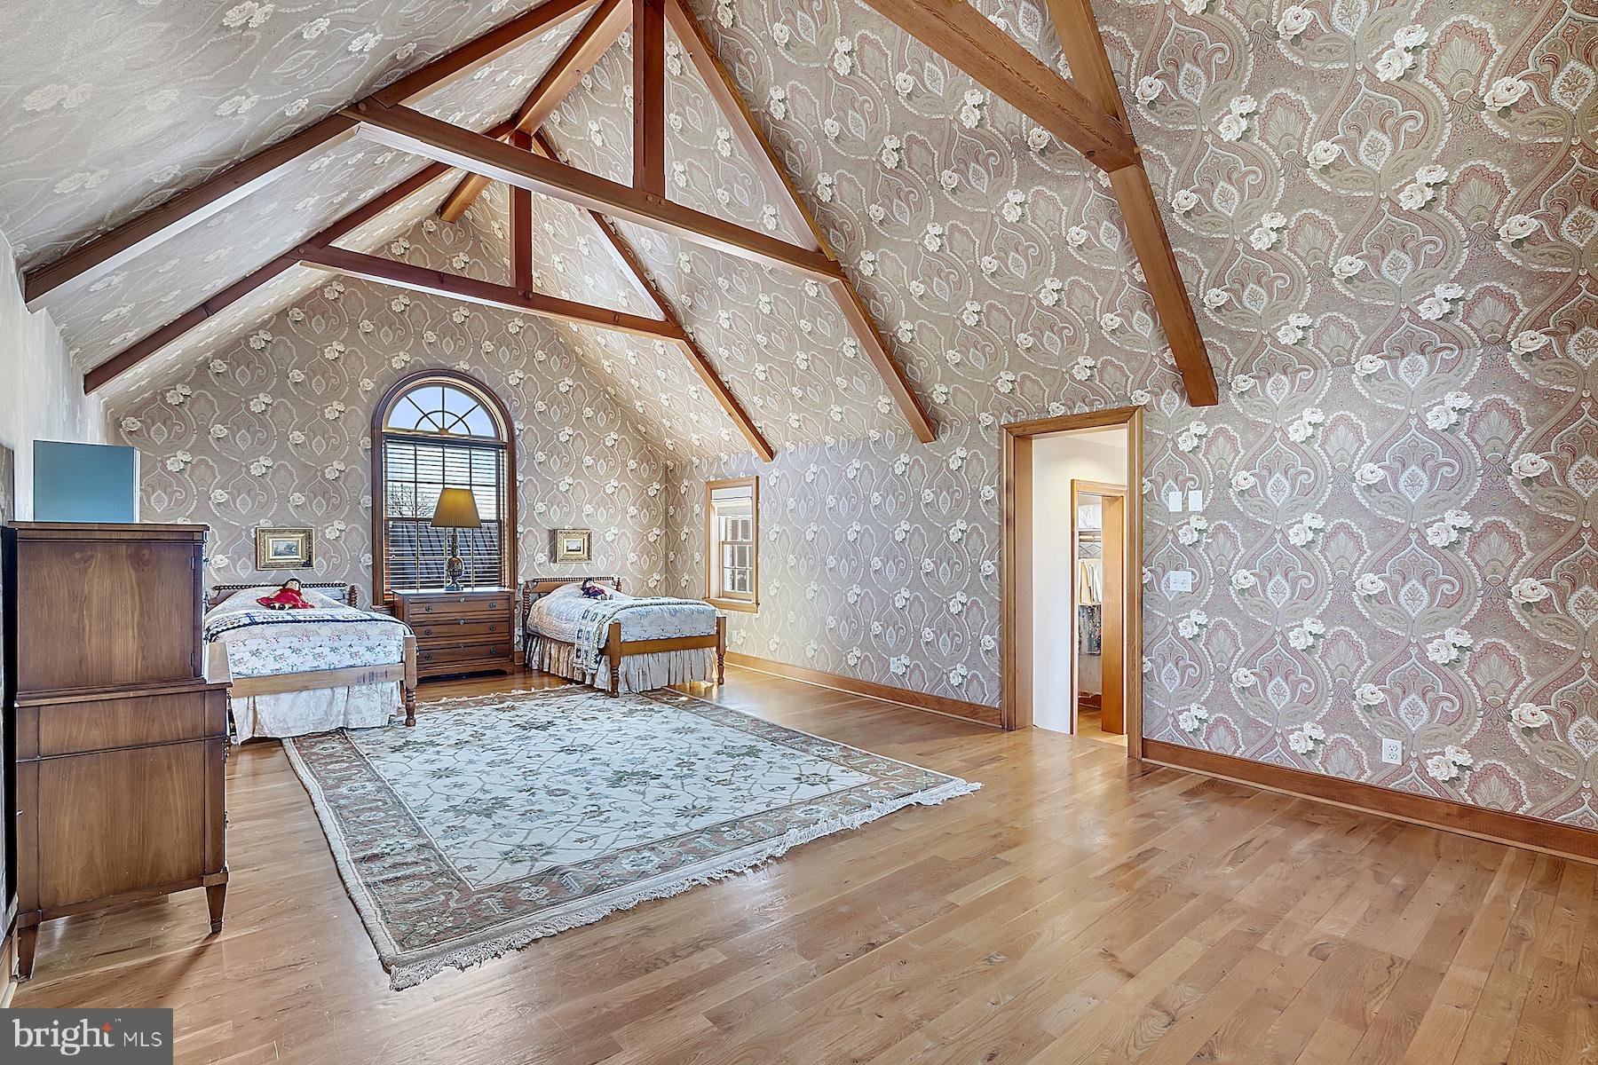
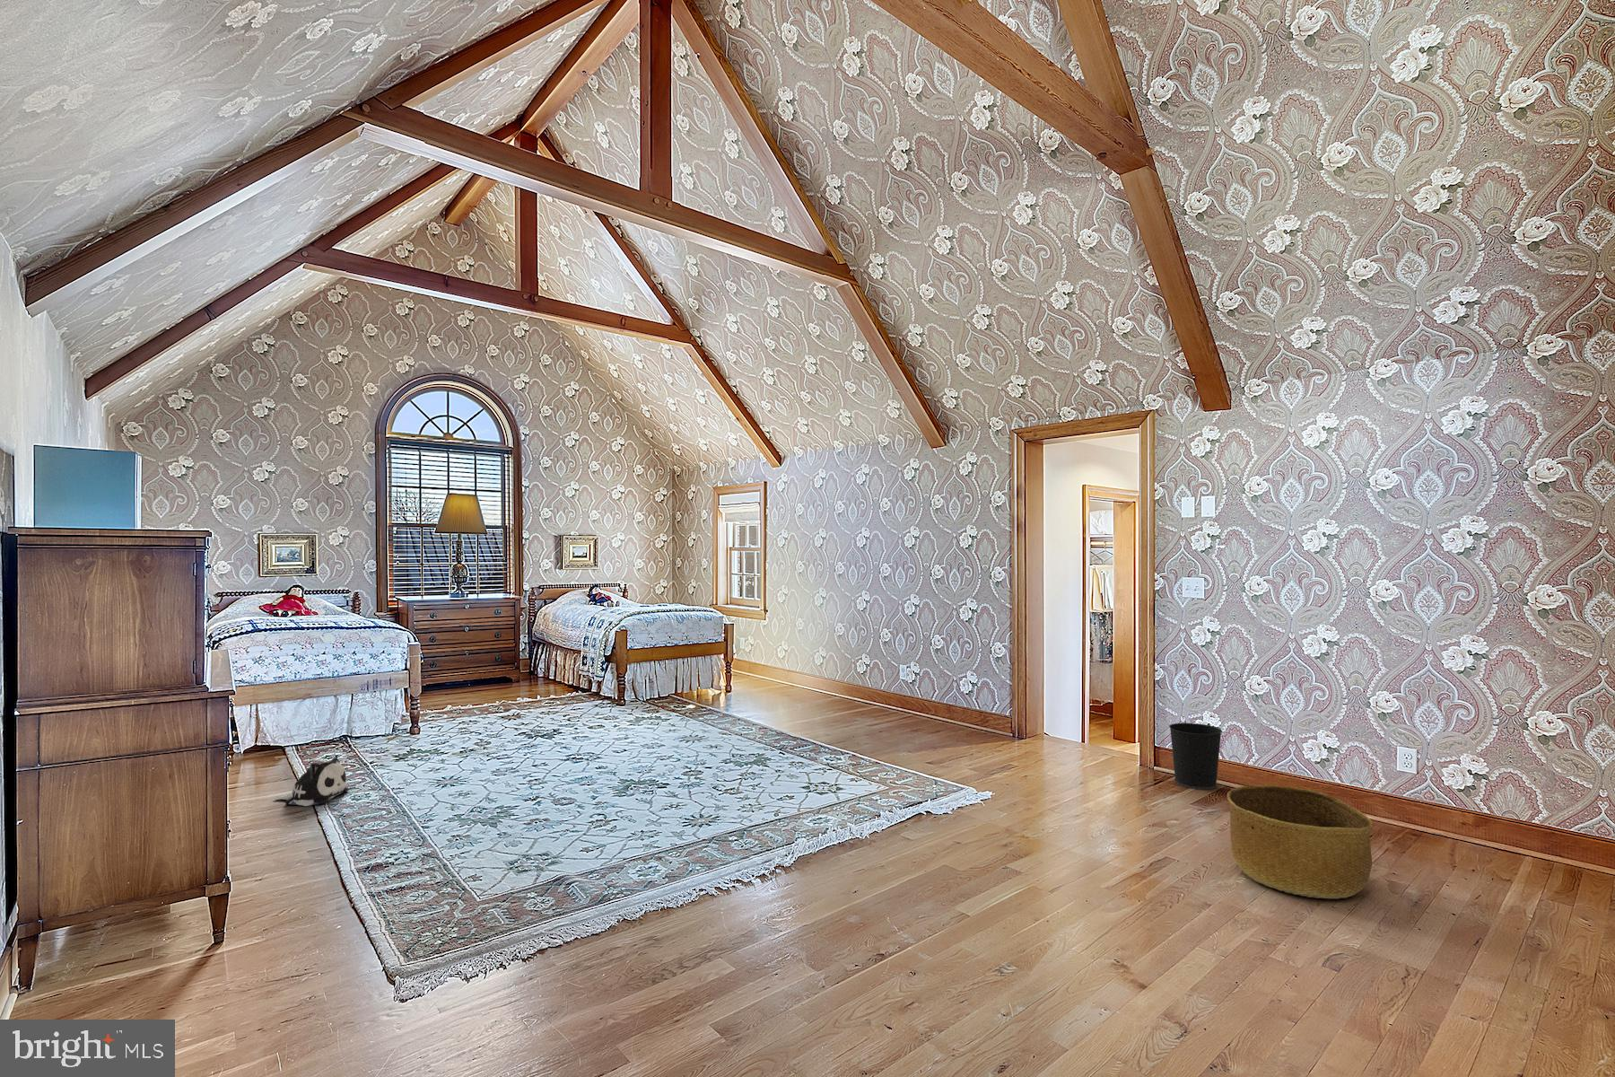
+ plush toy (308, 778)
+ basket (1295, 841)
+ wastebasket (1196, 756)
